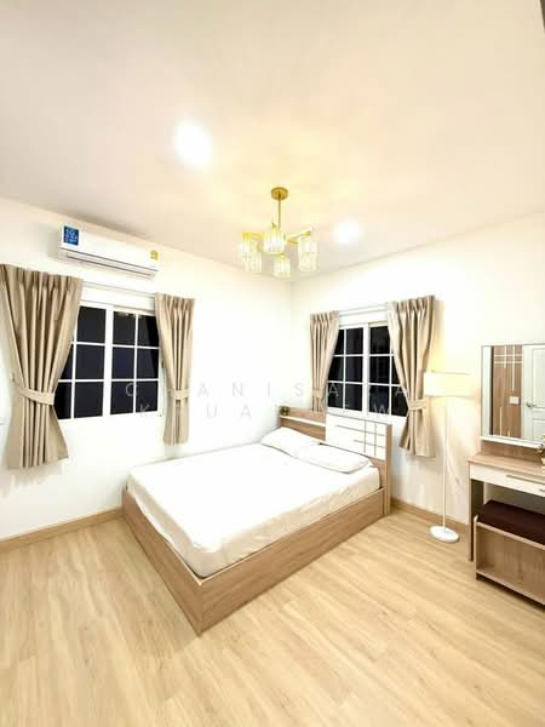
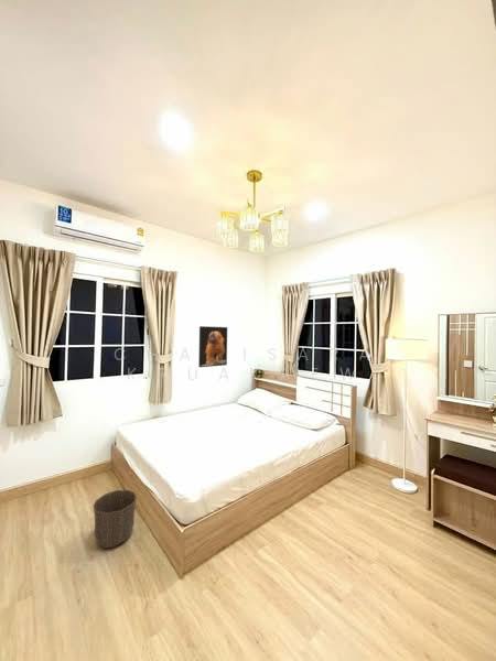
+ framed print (213, 346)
+ waste basket (115, 518)
